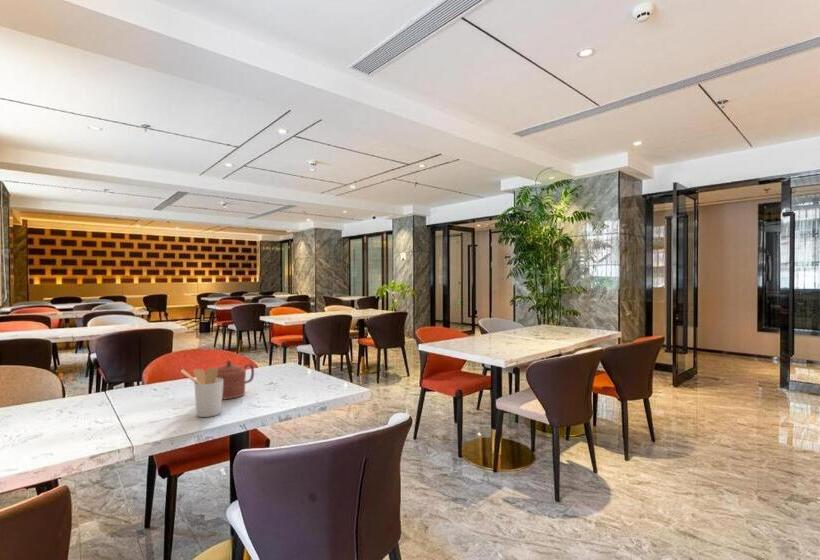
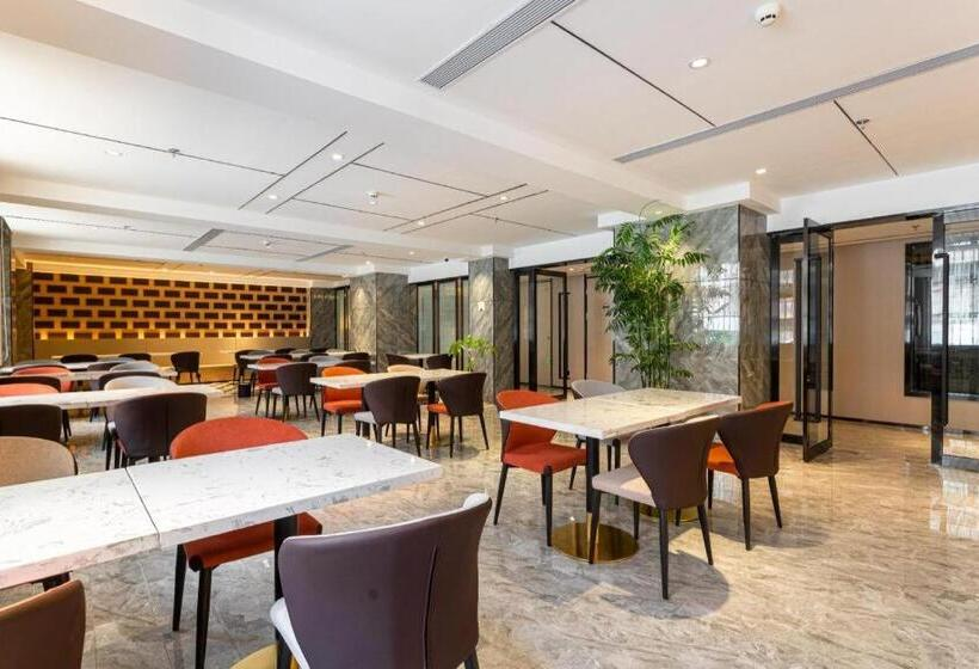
- teapot (228, 377)
- utensil holder (201, 390)
